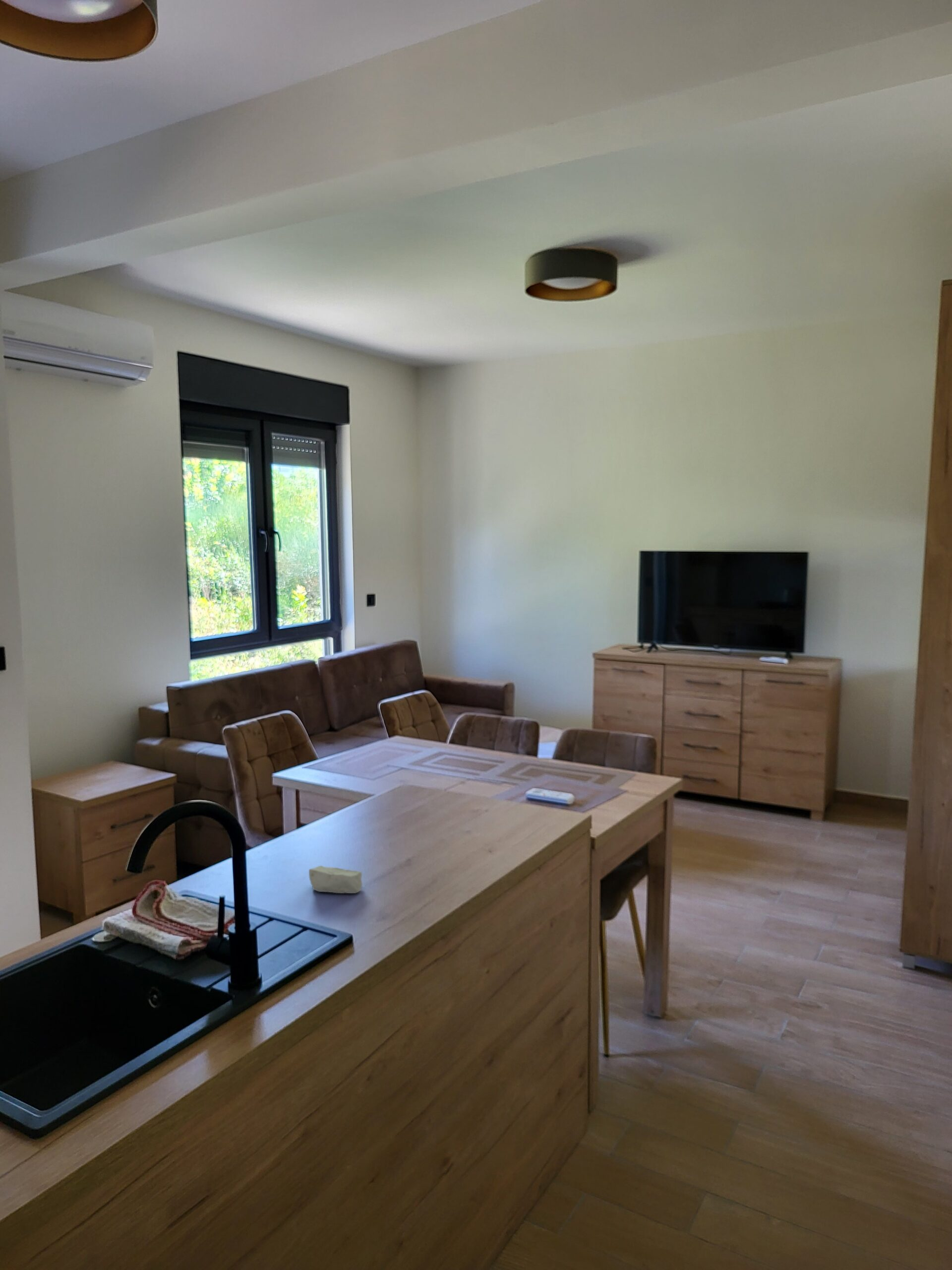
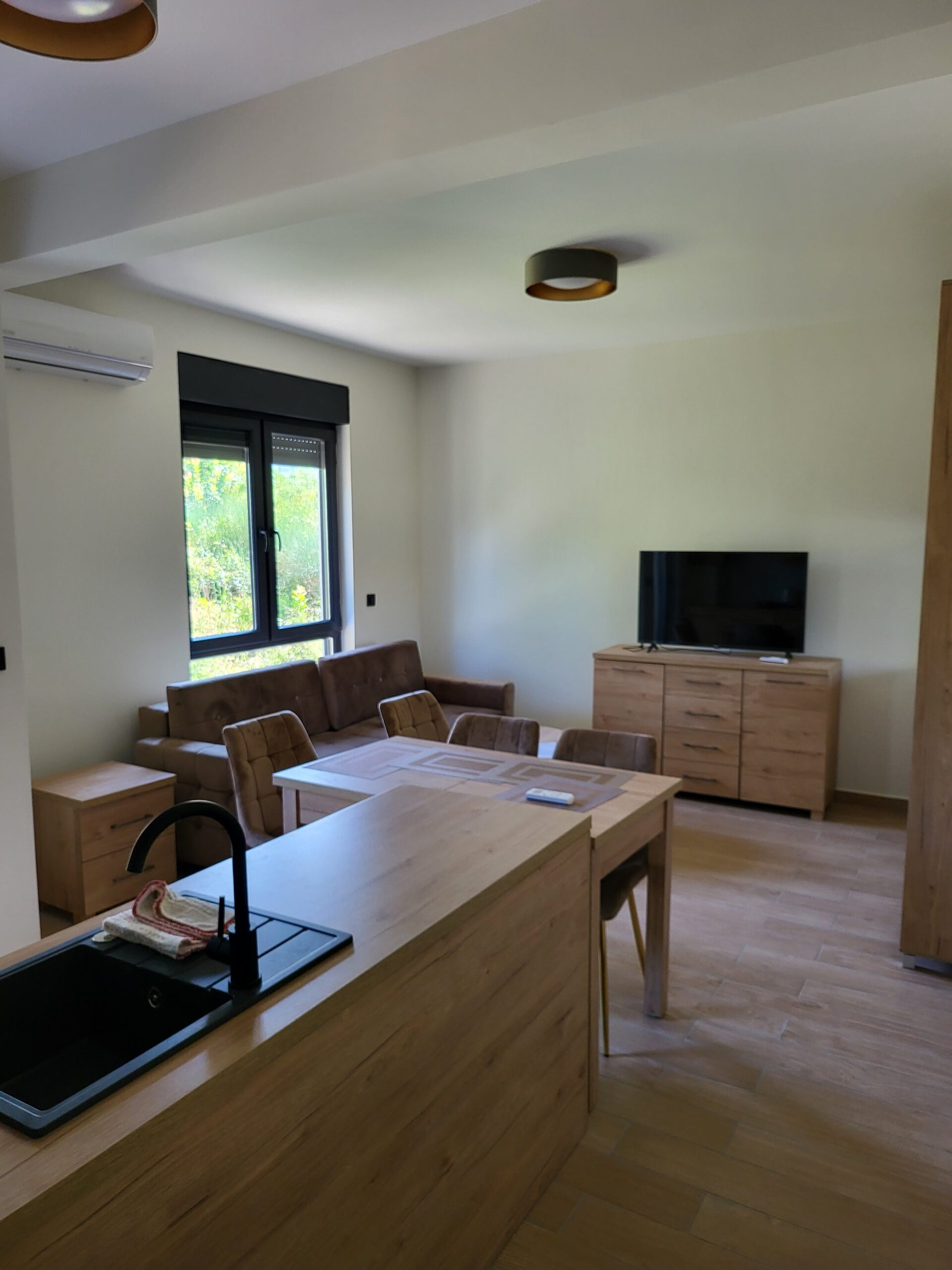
- soap bar (336, 878)
